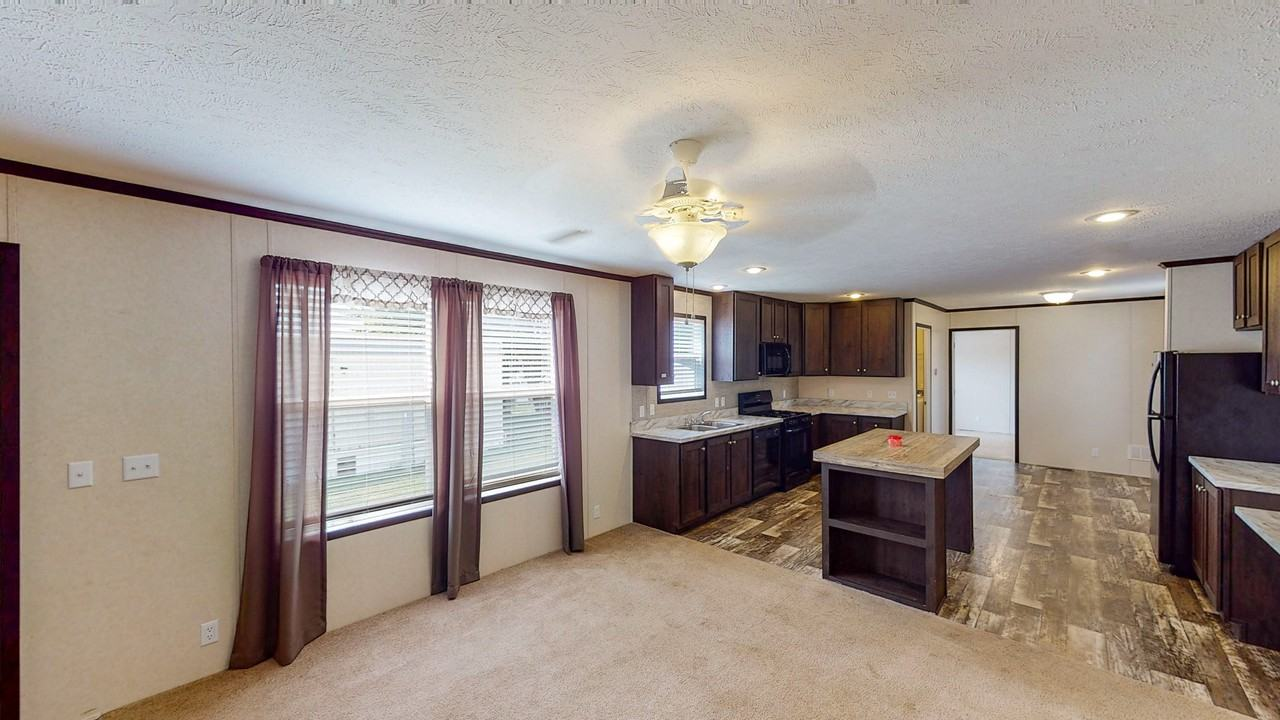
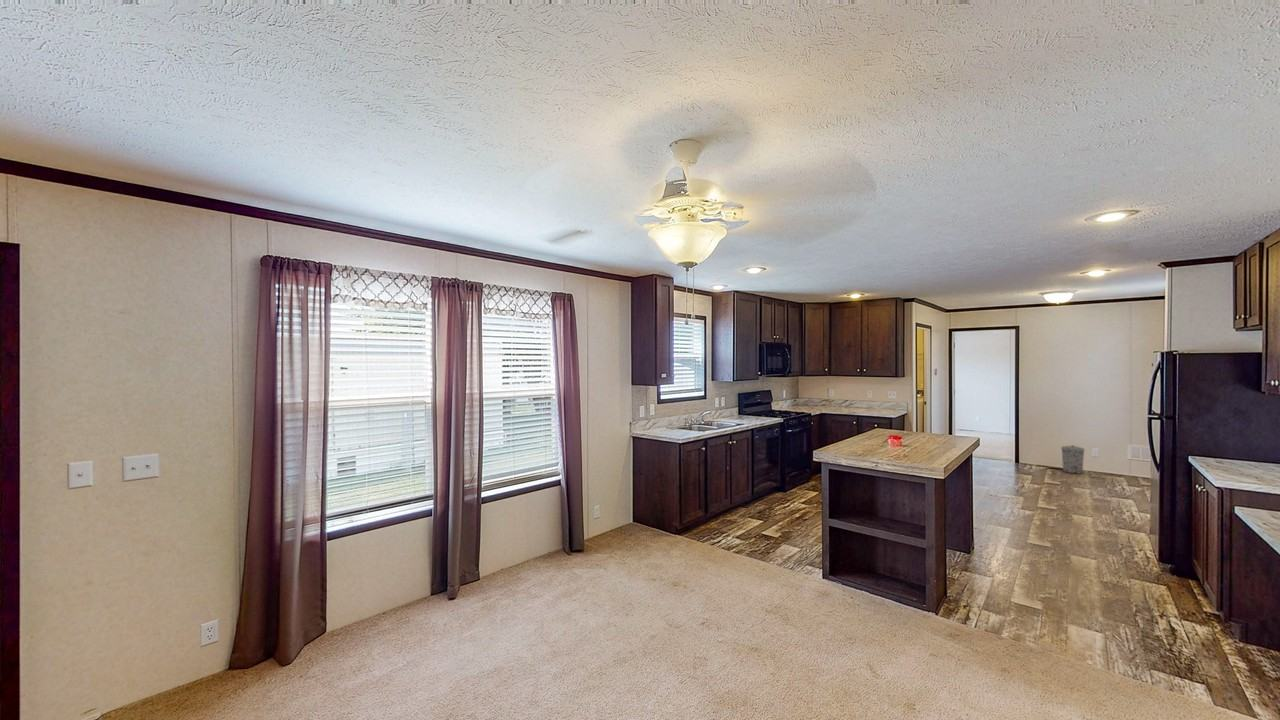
+ trash can (1072, 458)
